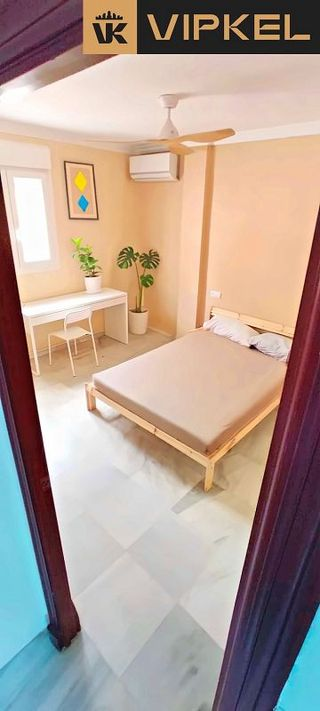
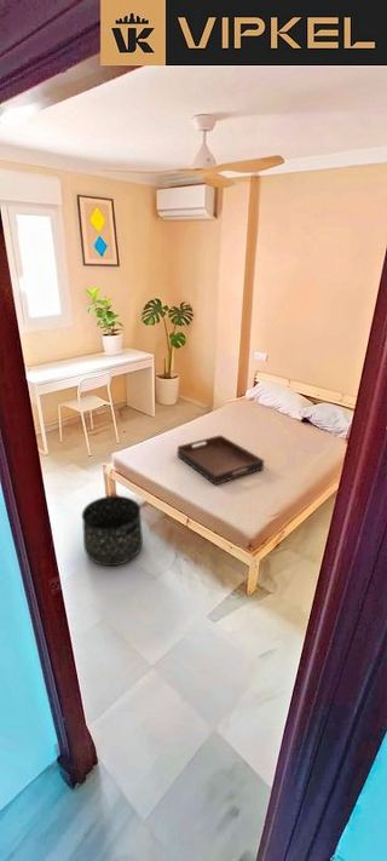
+ serving tray (218, 457)
+ basket (112, 530)
